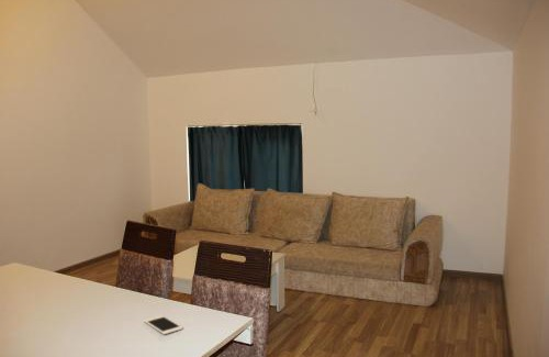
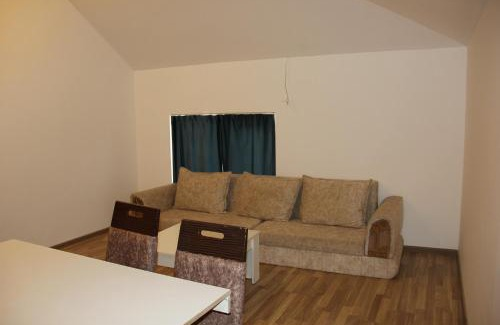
- cell phone (163, 324)
